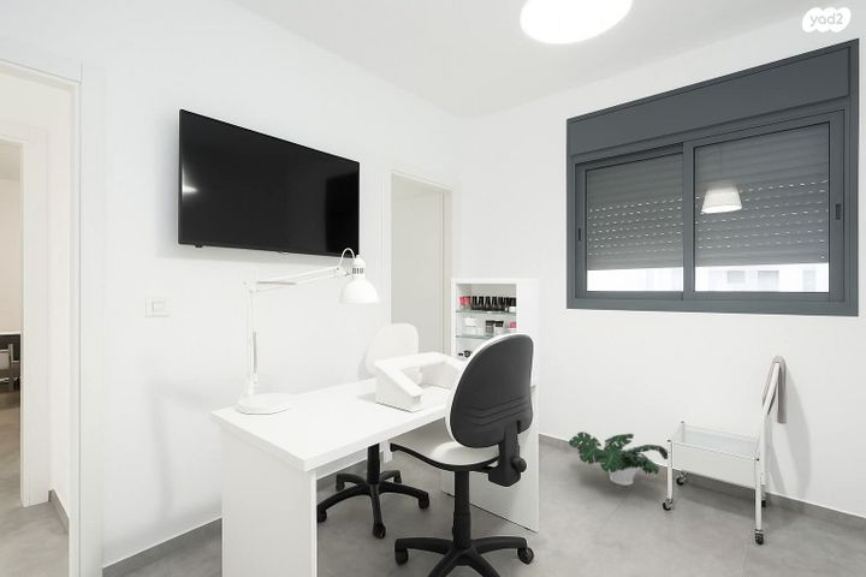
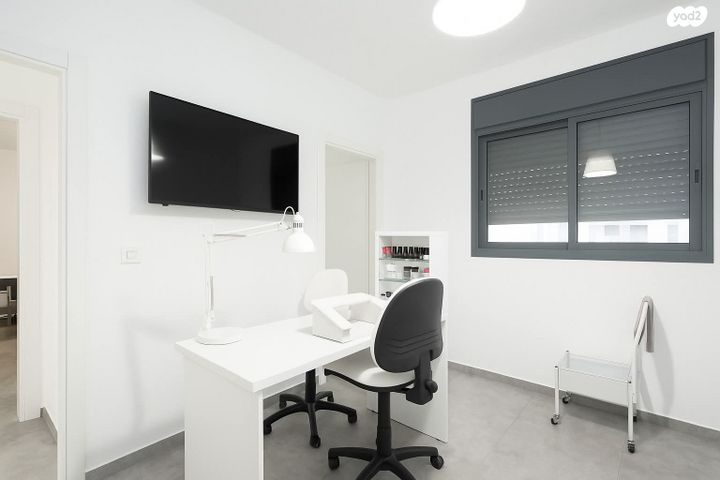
- potted plant (613, 460)
